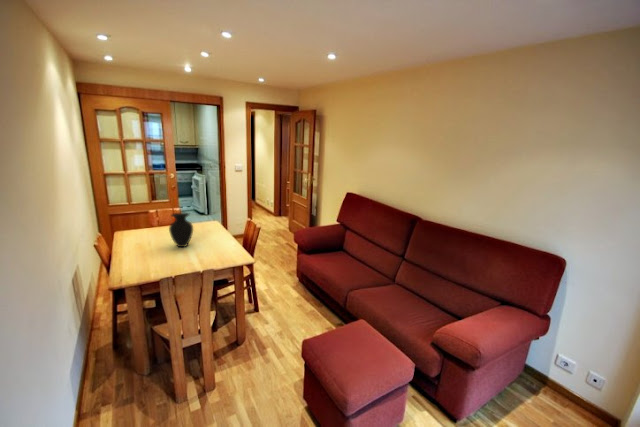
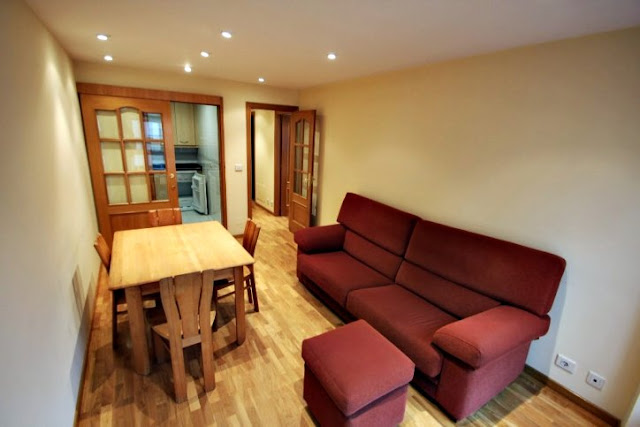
- vase (181, 230)
